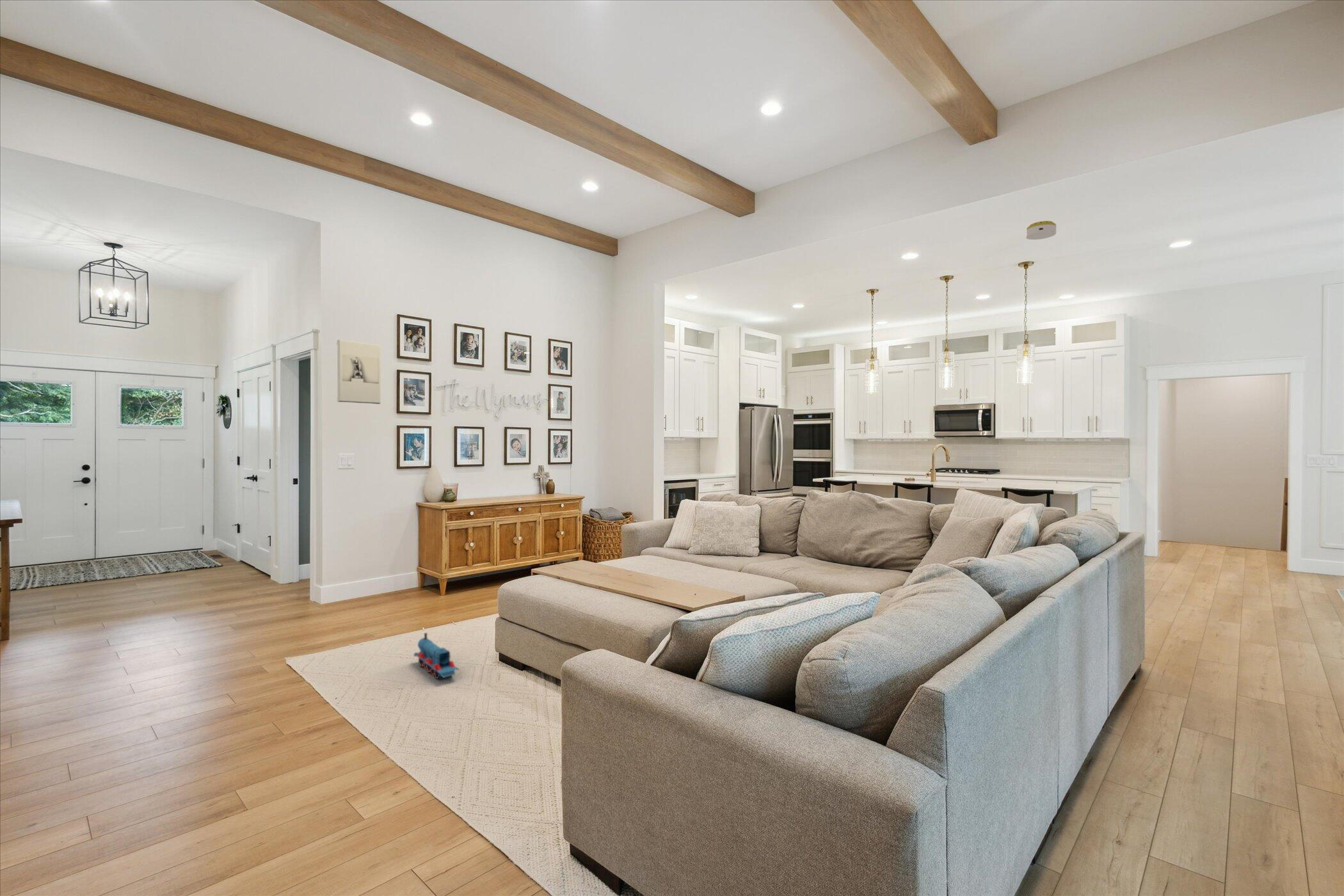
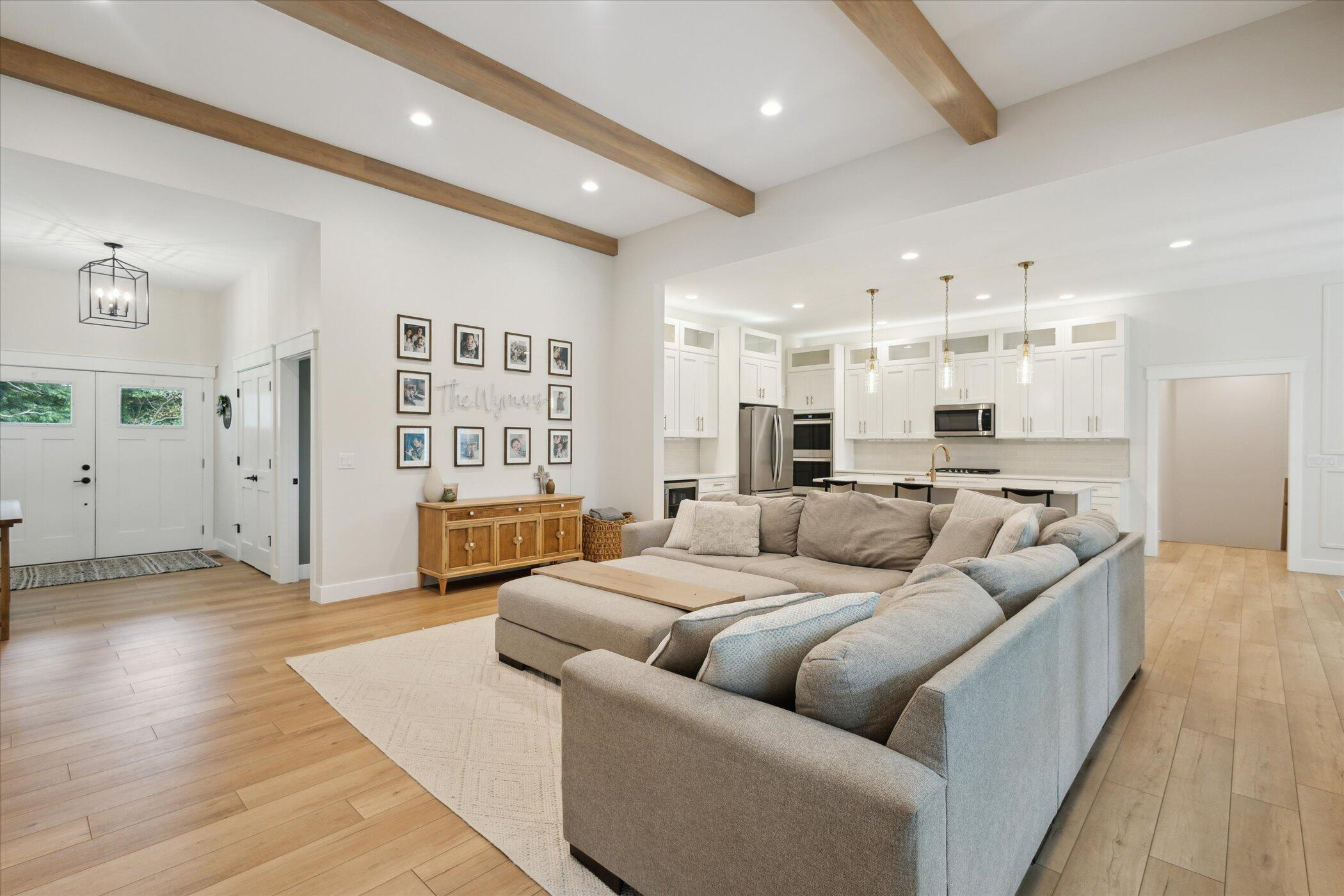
- toy train (435, 655)
- wall sculpture (359, 372)
- smoke detector (1041, 230)
